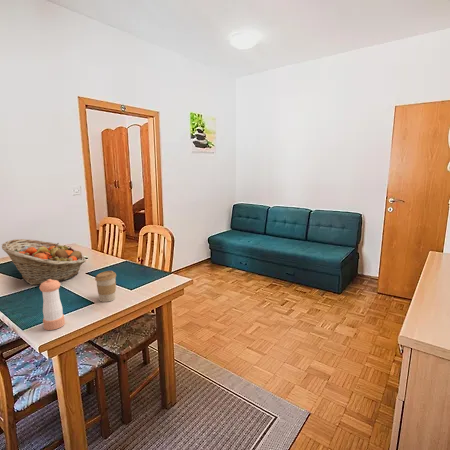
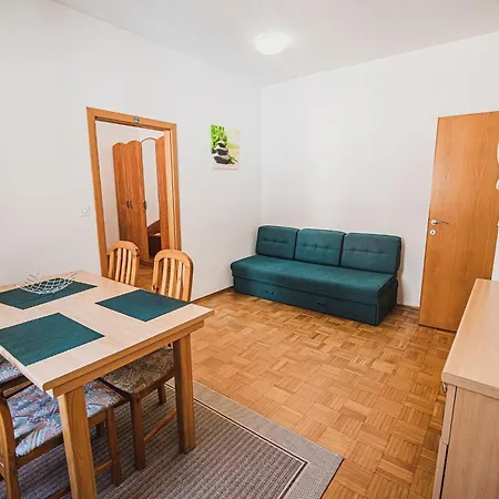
- pepper shaker (51, 302)
- fruit basket (46, 257)
- coffee cup (106, 285)
